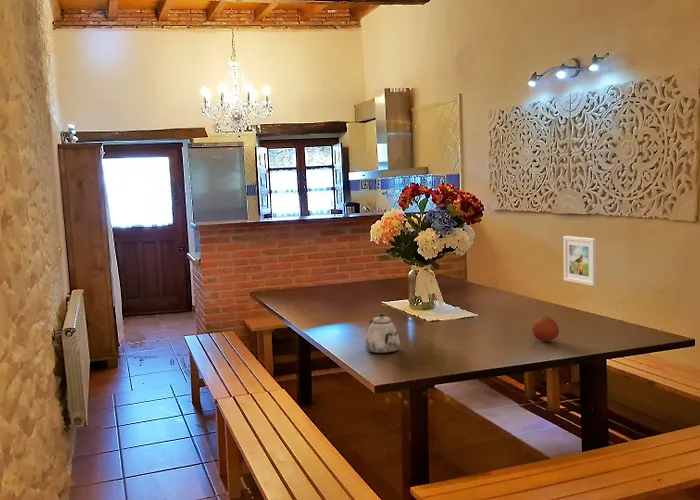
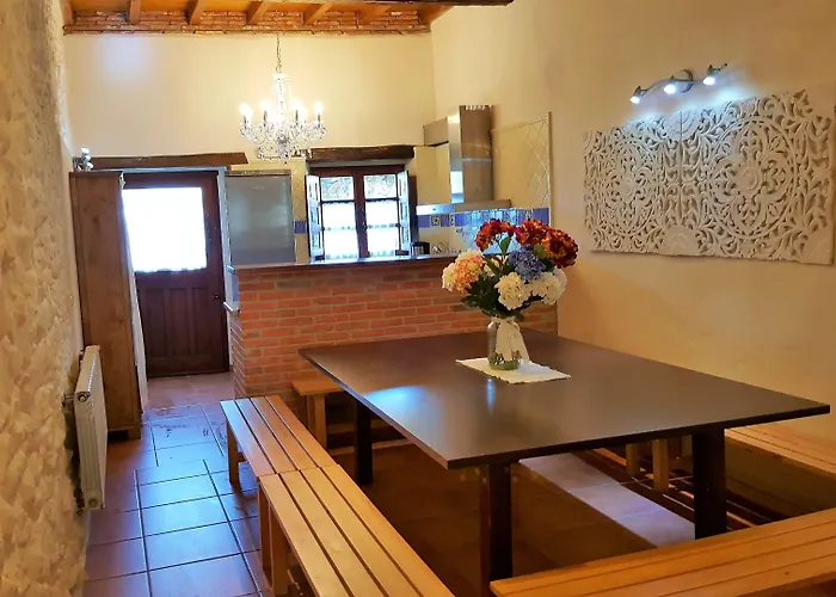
- fruit (545, 328)
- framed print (579, 260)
- teapot (383, 332)
